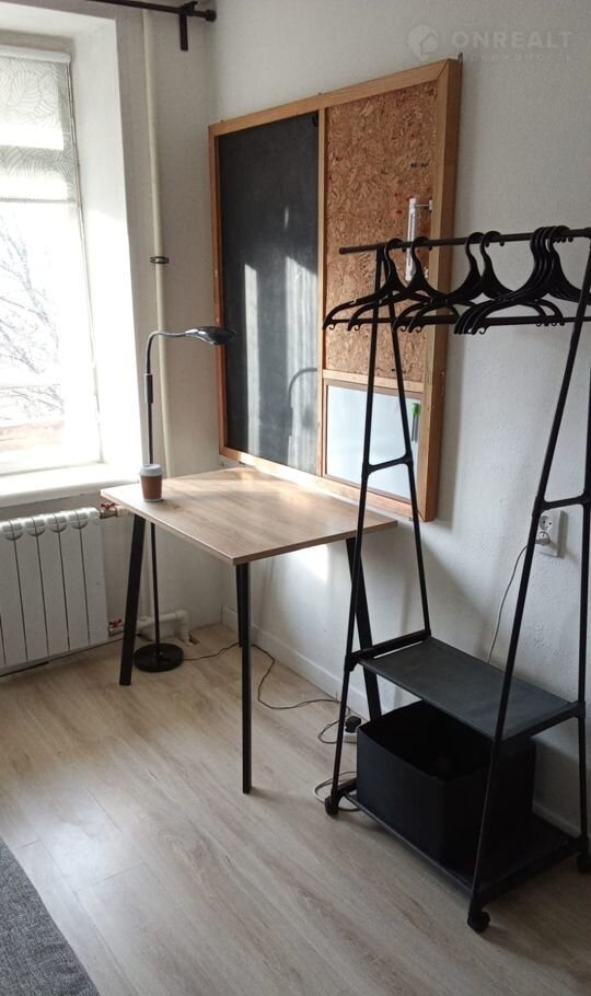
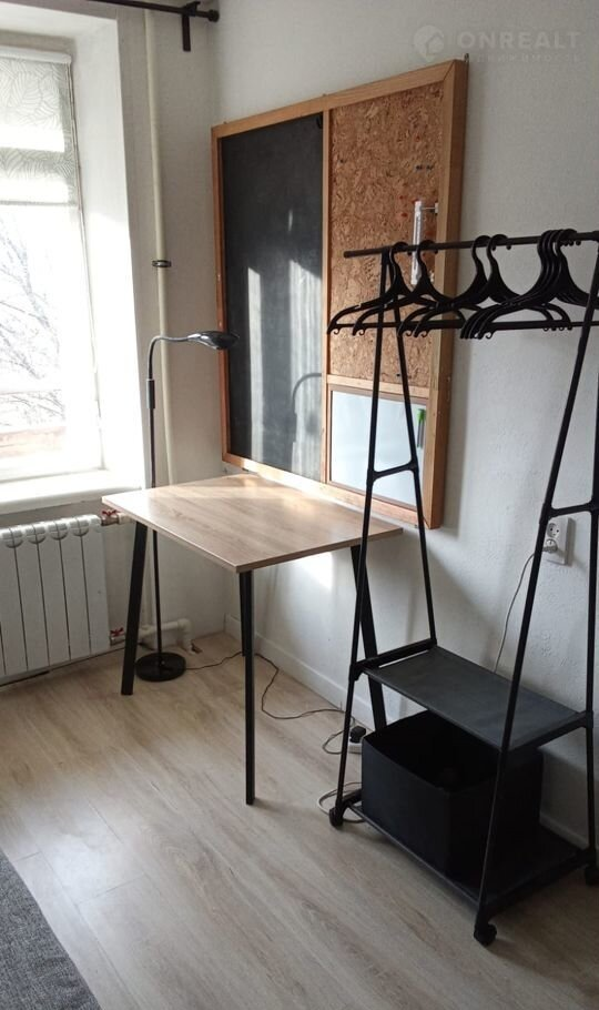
- coffee cup (151, 483)
